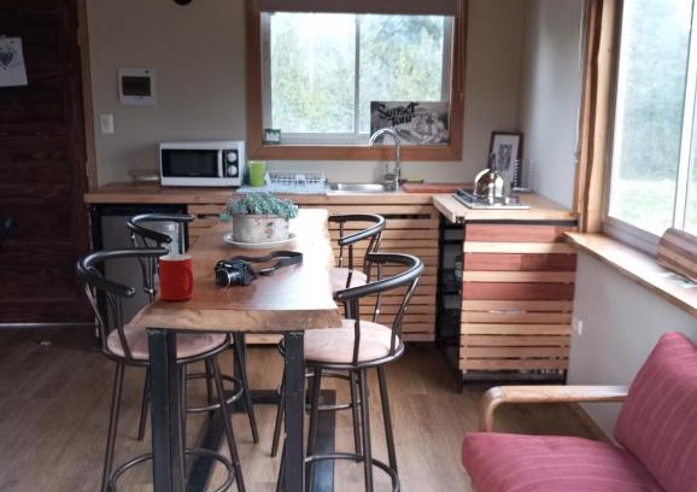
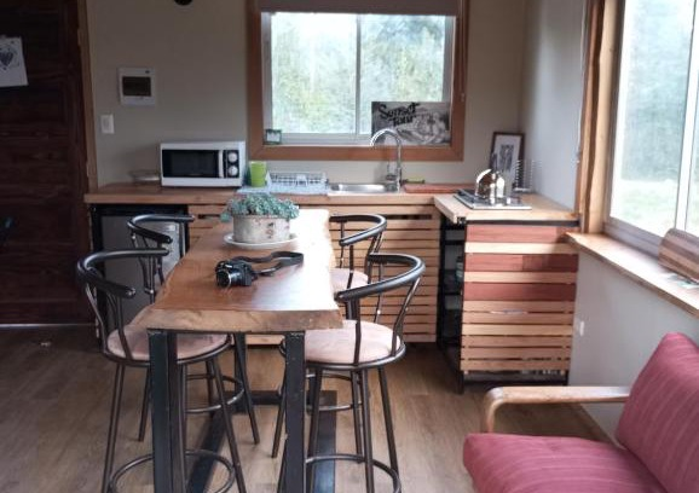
- cup (178, 277)
